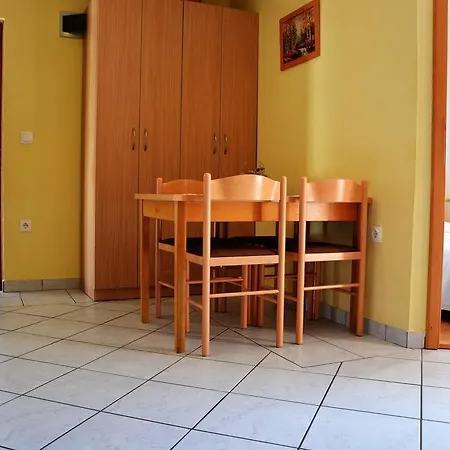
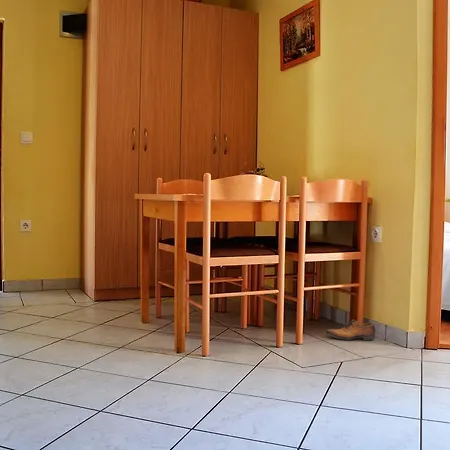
+ shoe (350, 329)
